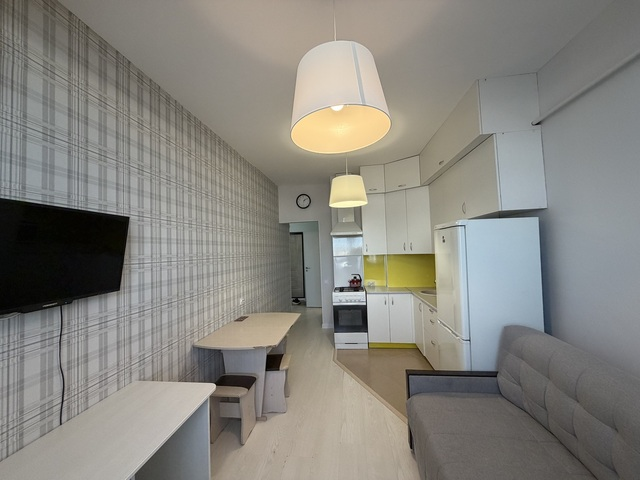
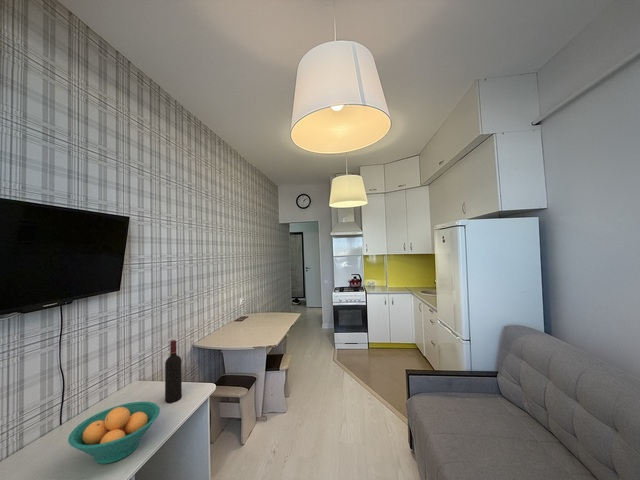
+ fruit bowl (117, 429)
+ wine bottle (173, 369)
